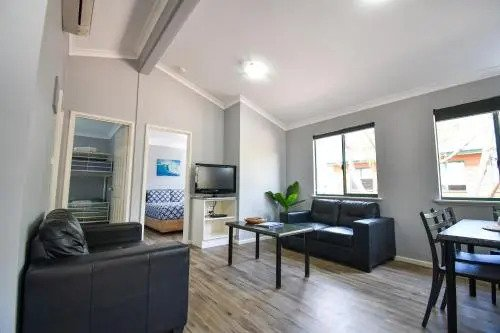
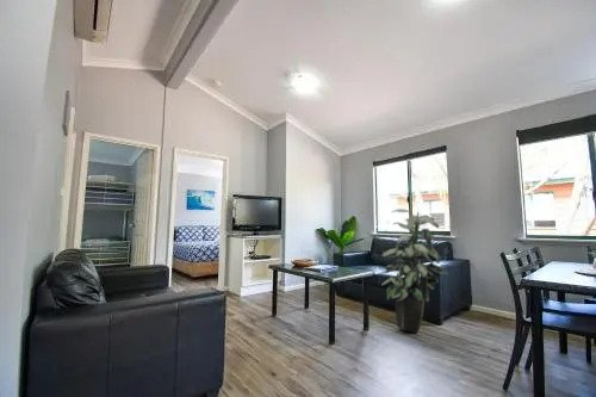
+ indoor plant (409, 267)
